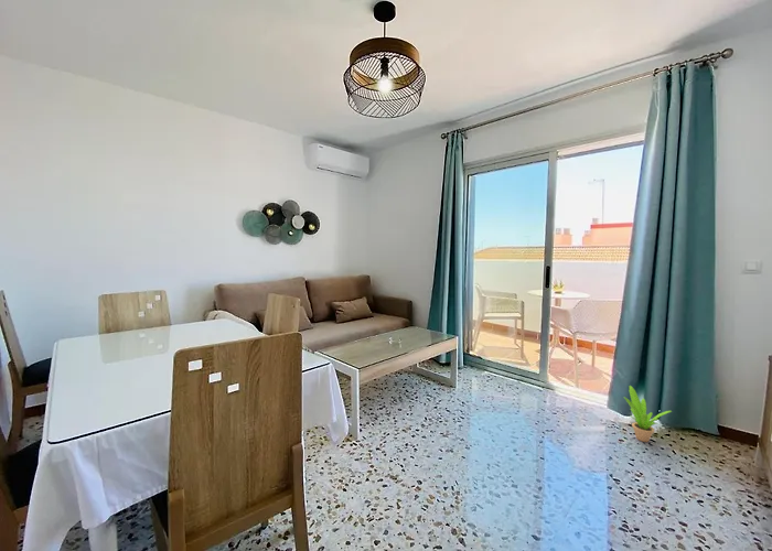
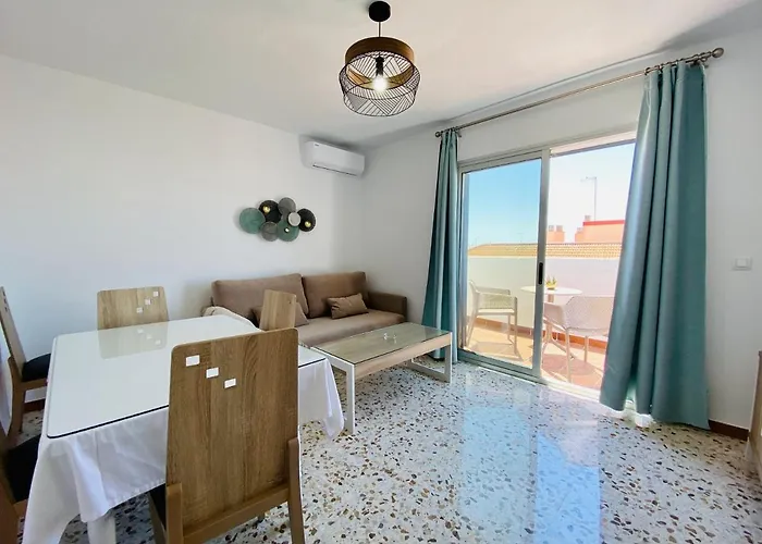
- potted plant (644, 417)
